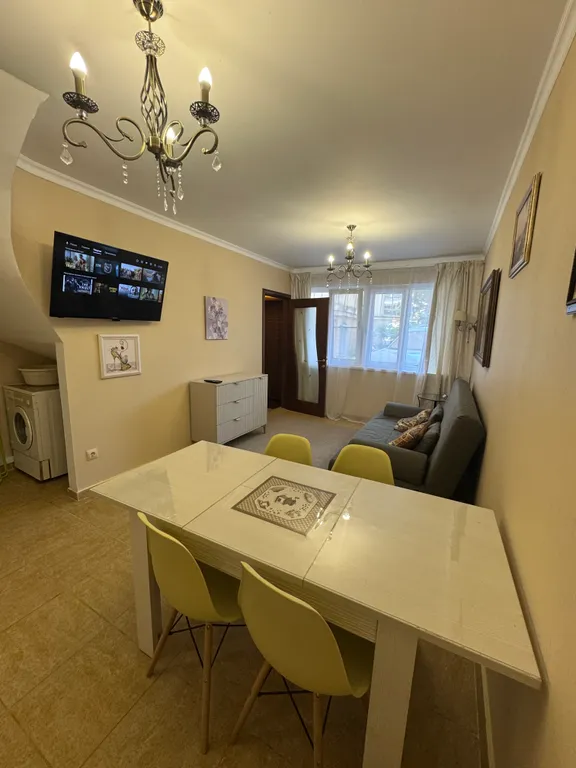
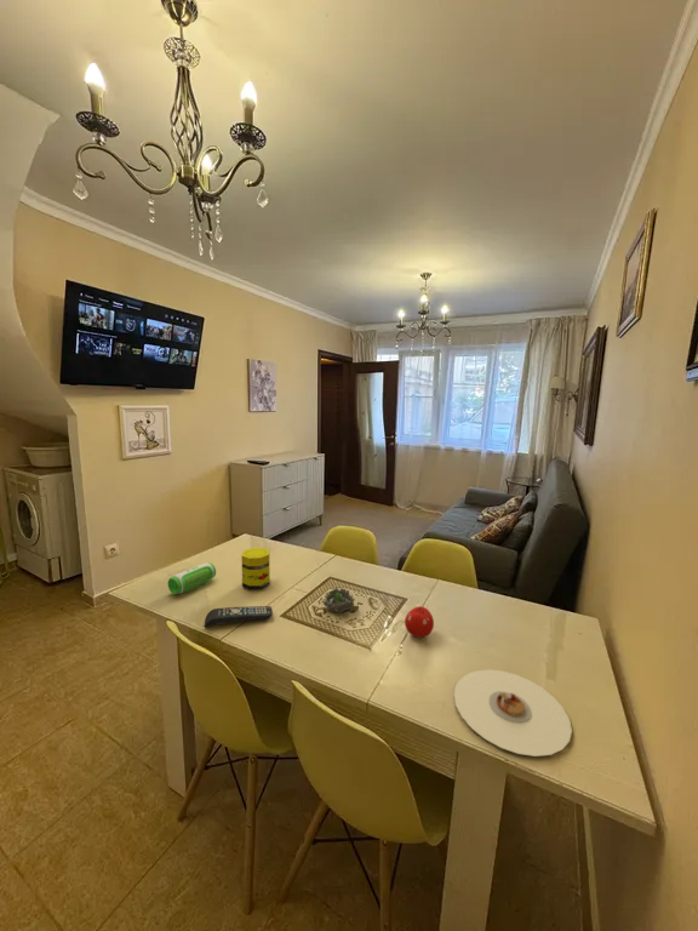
+ jar (256, 569)
+ speaker (193, 577)
+ flower (338, 600)
+ remote control (239, 615)
+ fruit (419, 619)
+ plate (509, 702)
